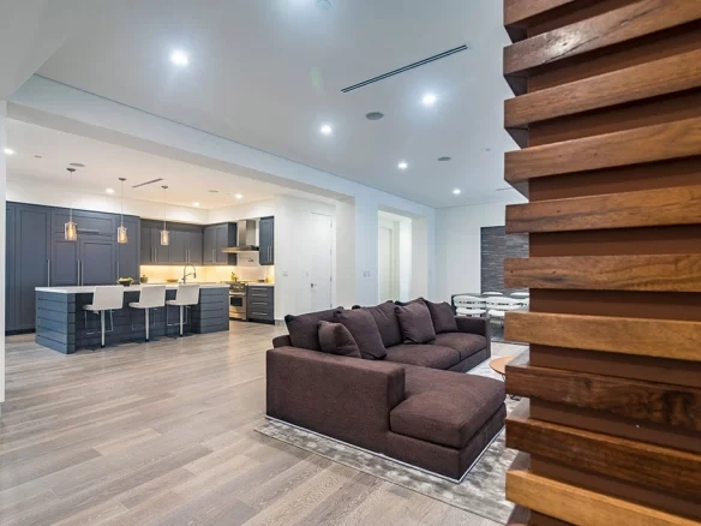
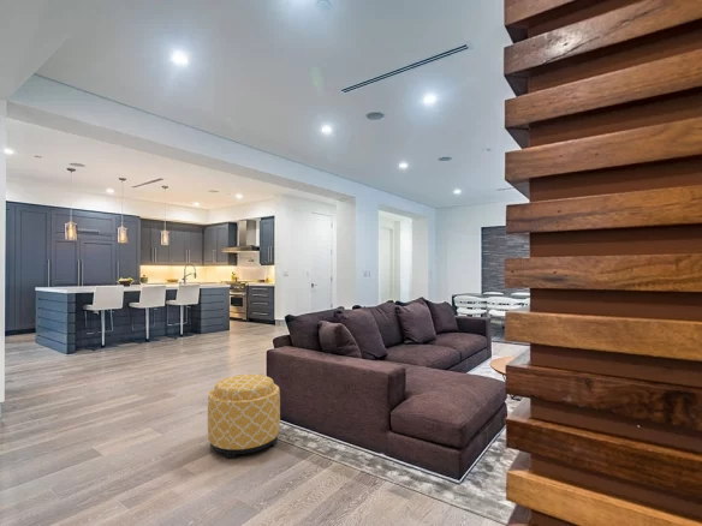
+ ottoman (244, 411)
